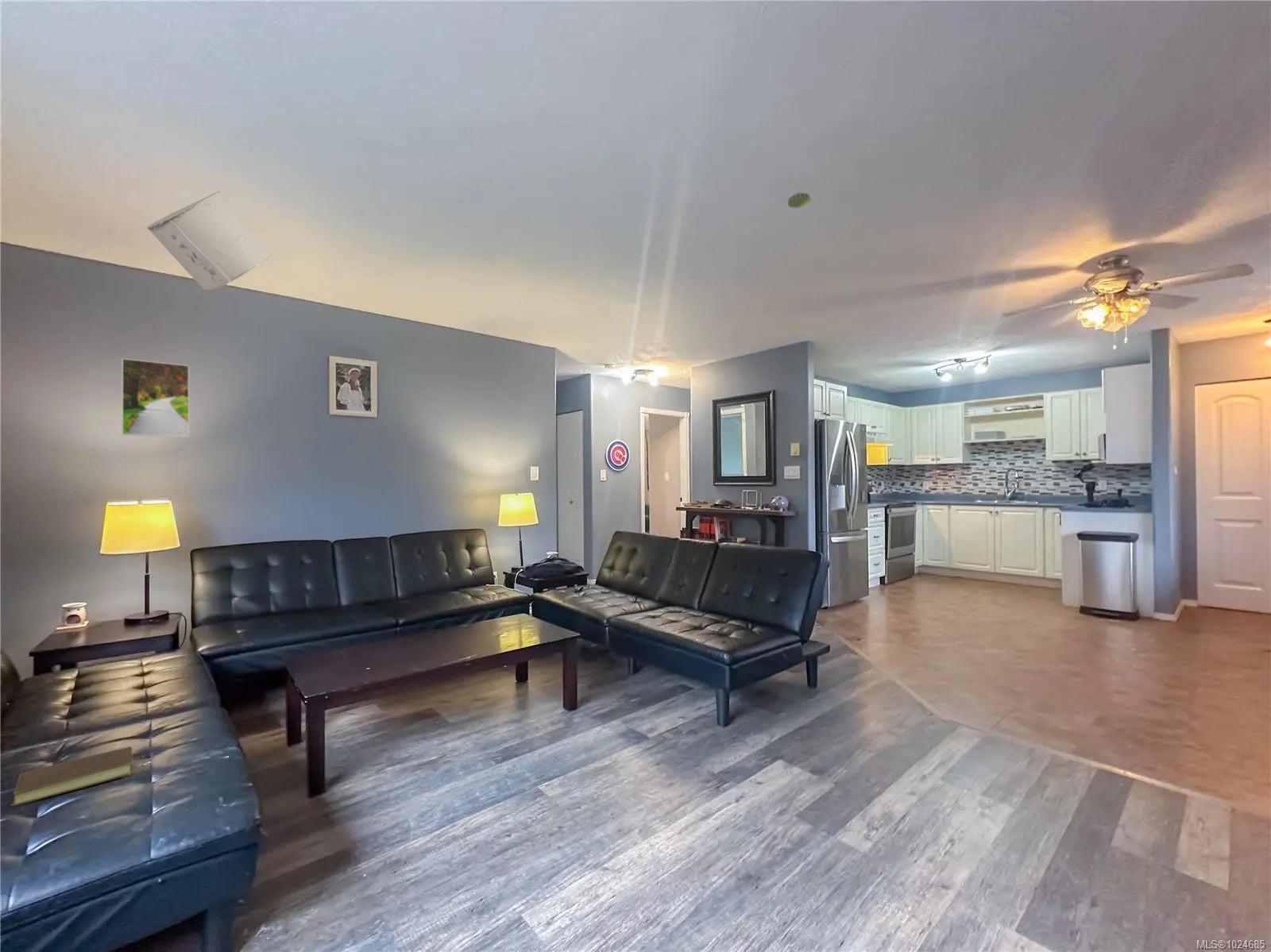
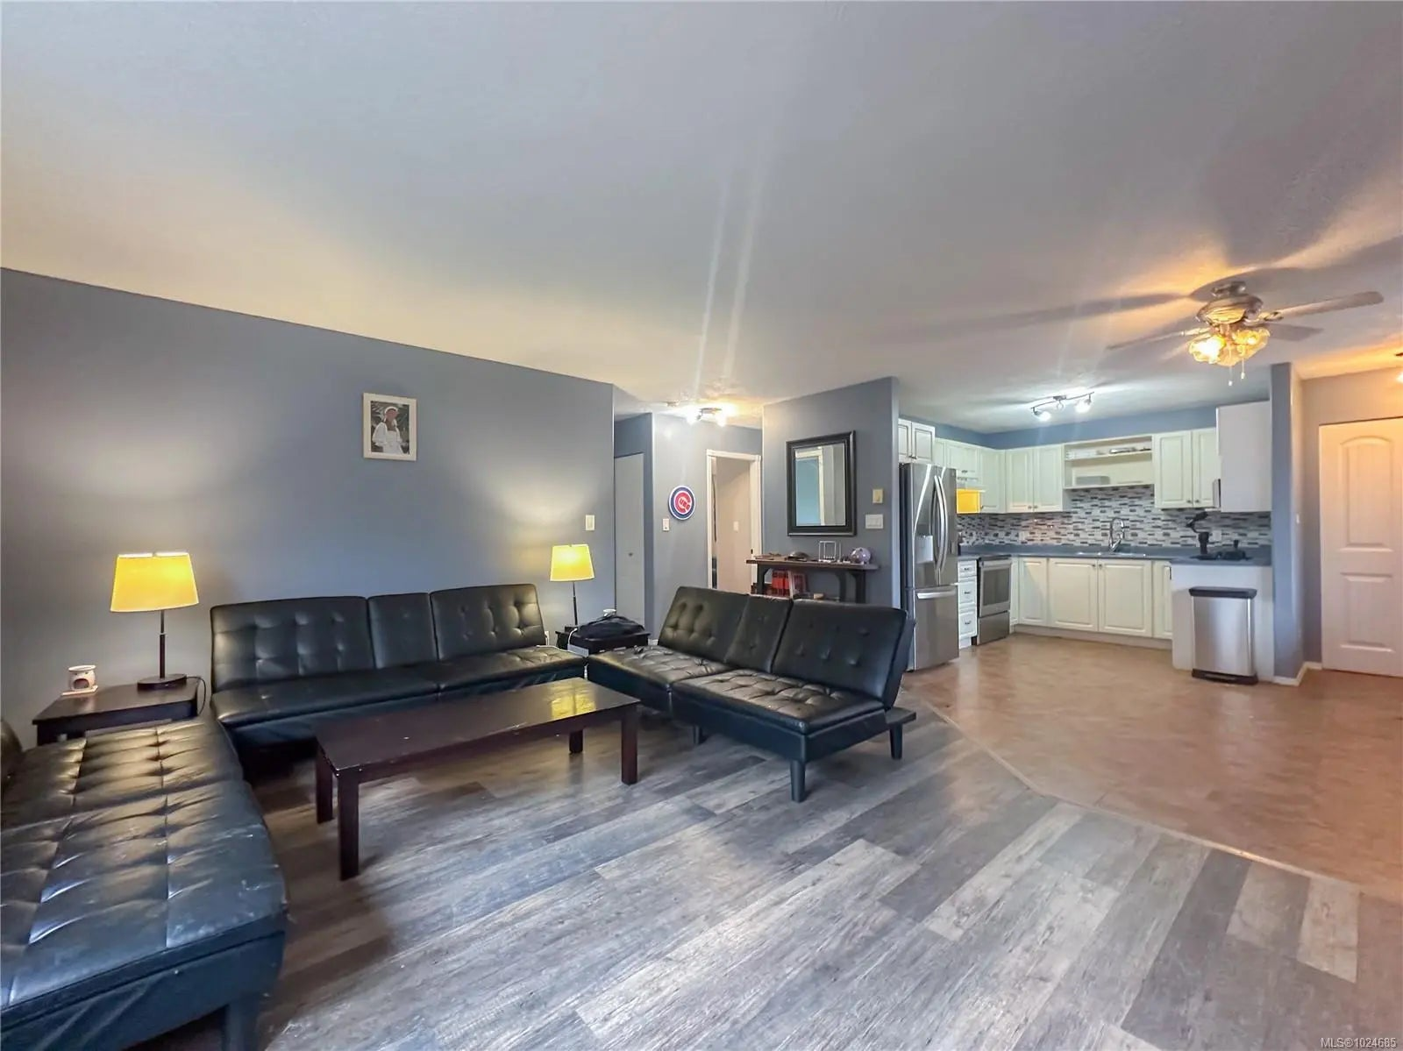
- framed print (156, 399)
- book (75, 769)
- smoke detector (799, 200)
- toilet paper roll (212, 241)
